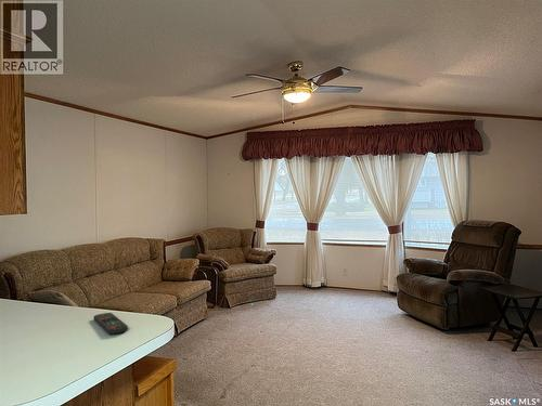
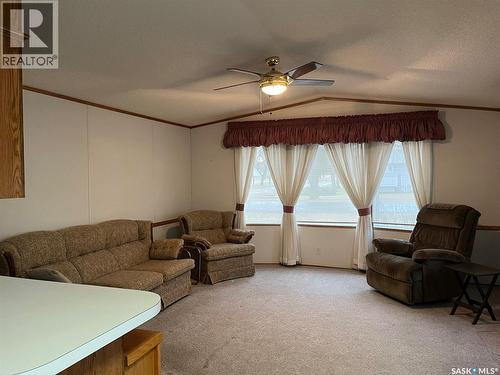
- remote control (109, 322)
